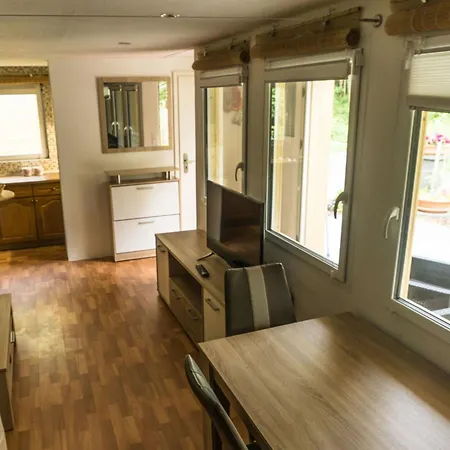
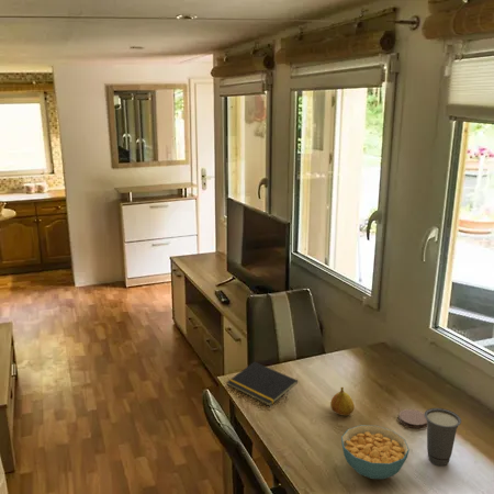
+ coaster (413, 418)
+ cereal bowl (373, 457)
+ notepad (261, 382)
+ cup (440, 438)
+ fruit (343, 400)
